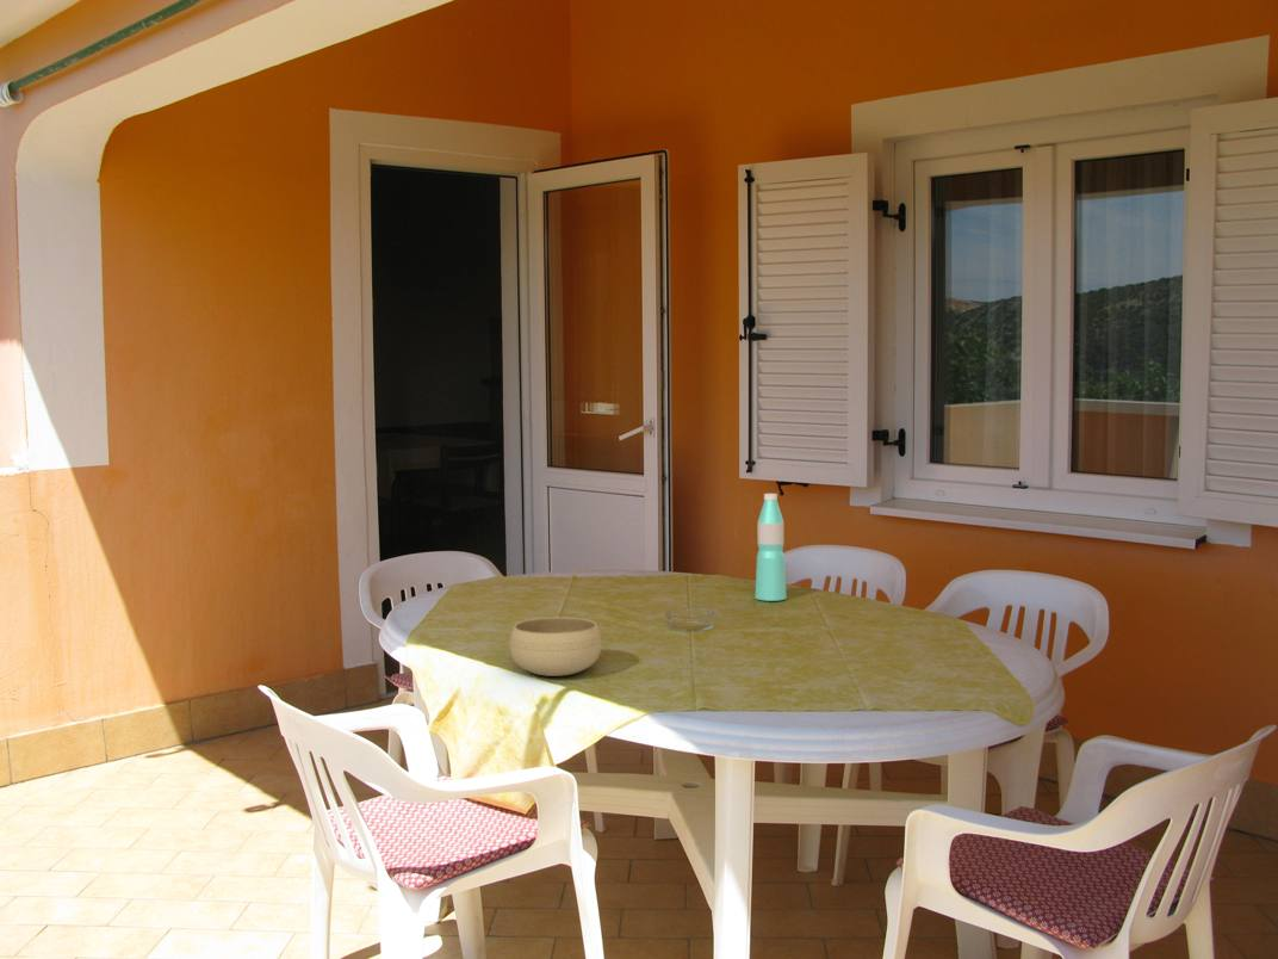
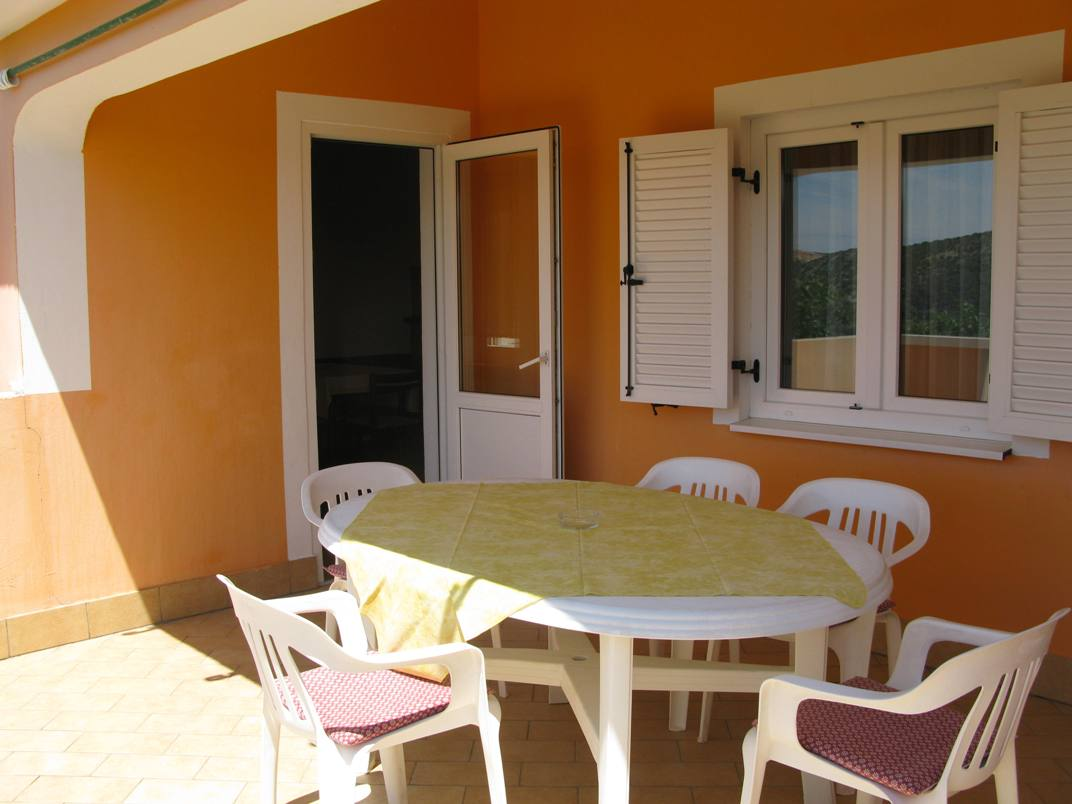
- water bottle (770, 545)
- bowl (556, 648)
